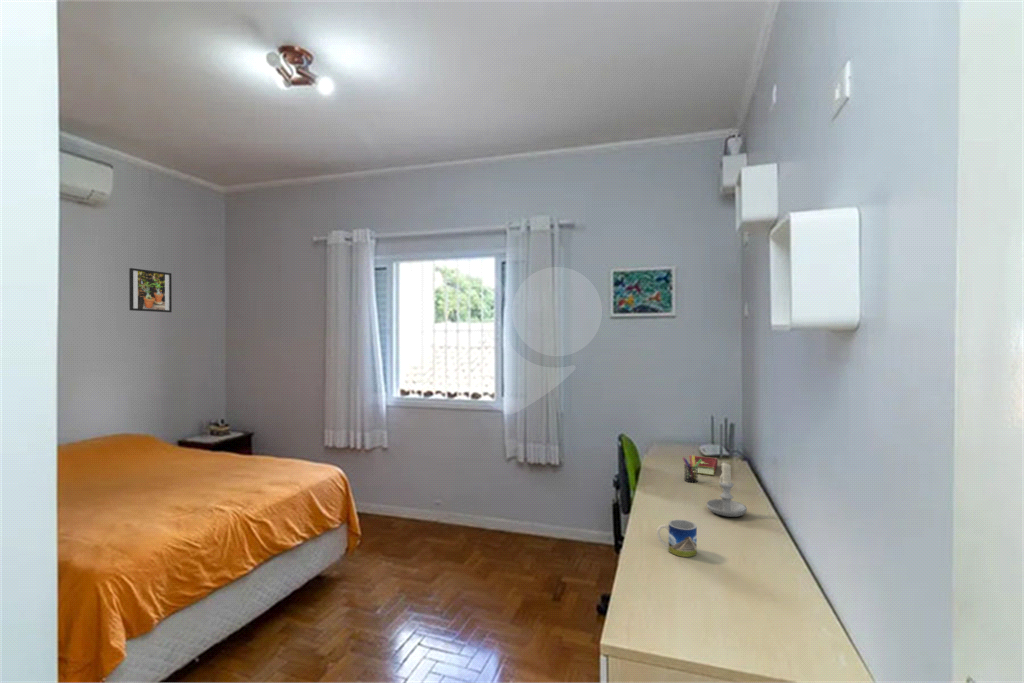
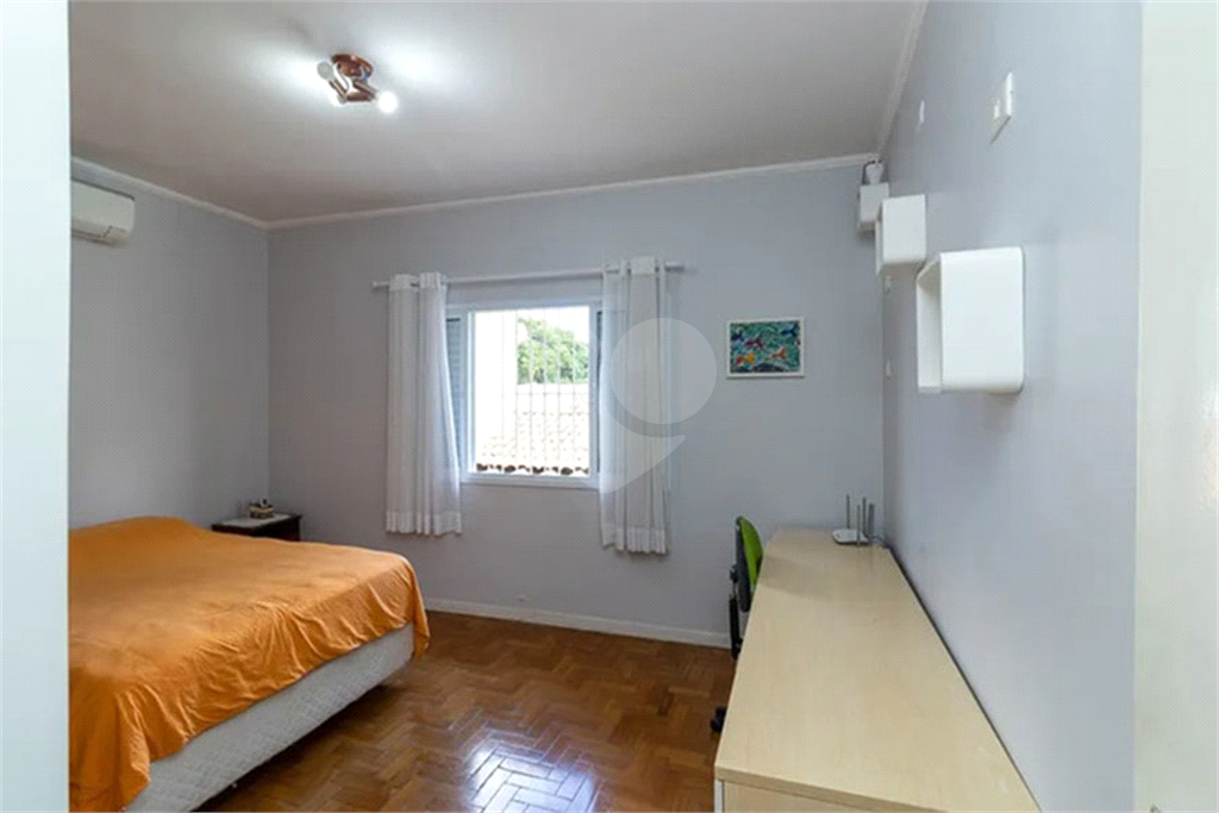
- mug (676, 537)
- candle (726, 487)
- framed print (151, 291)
- hardcover book (703, 464)
- pen holder (692, 467)
